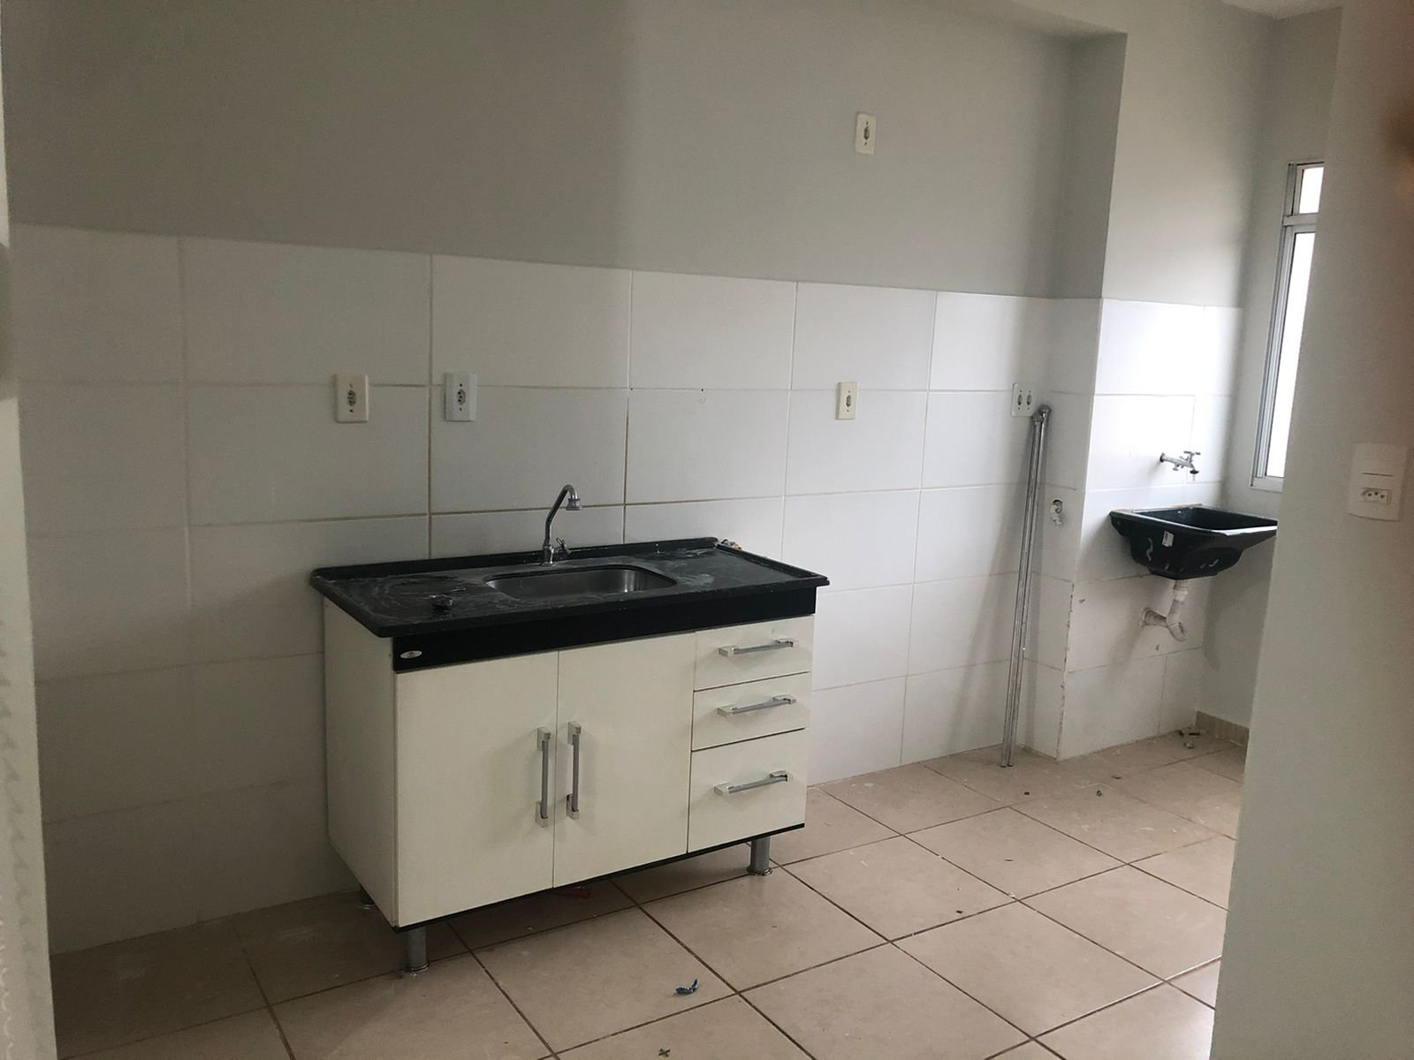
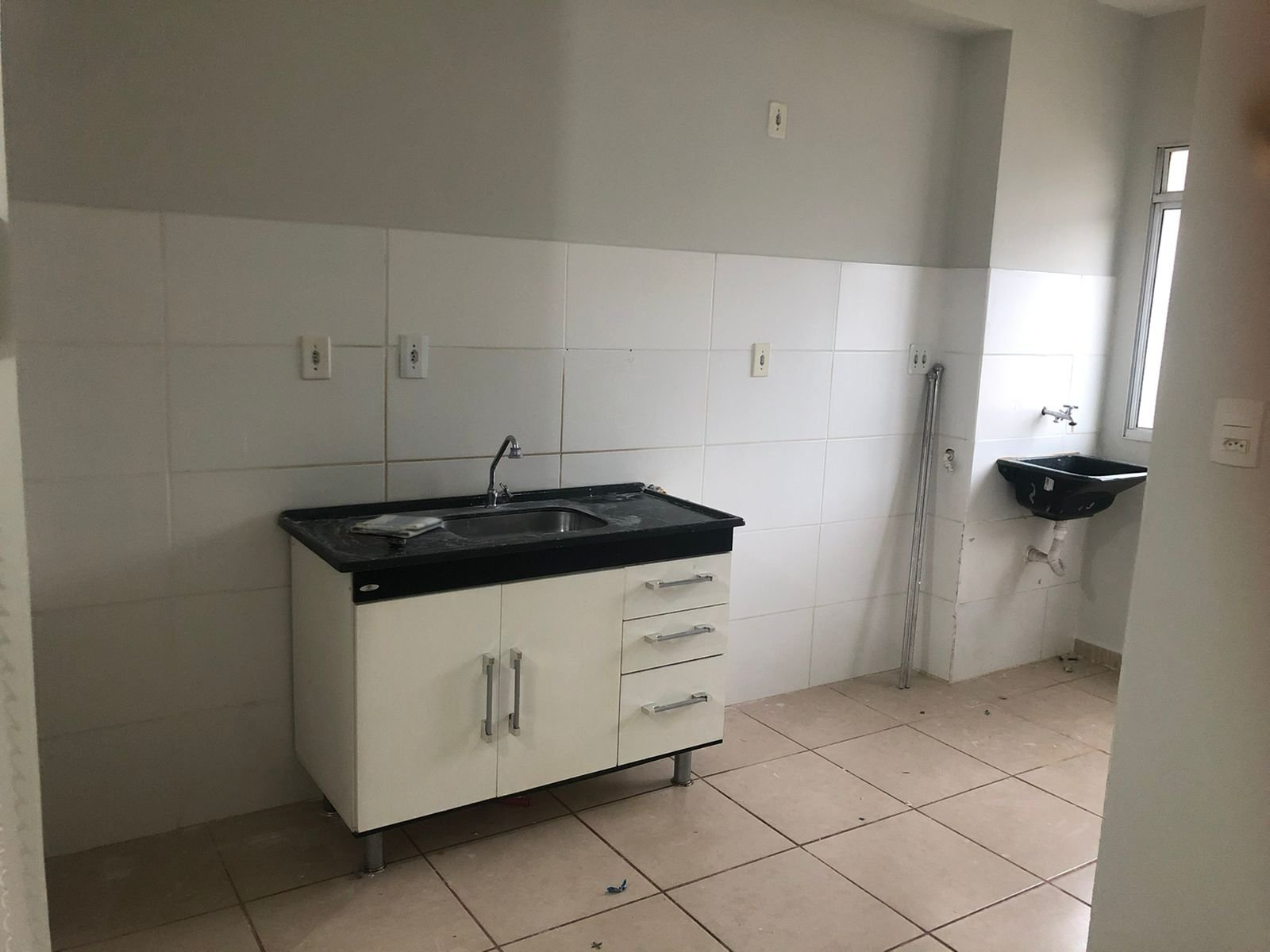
+ dish towel (397, 524)
